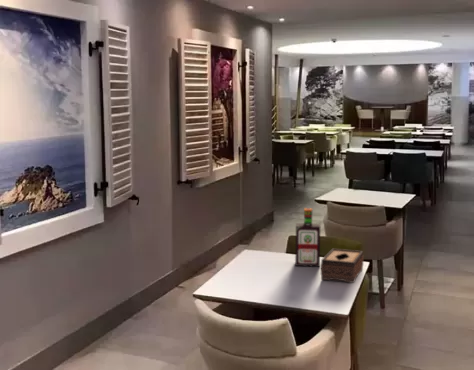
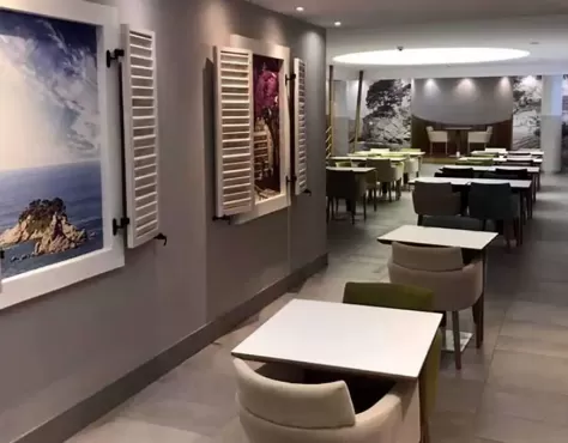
- tissue box (342, 264)
- bottle (307, 236)
